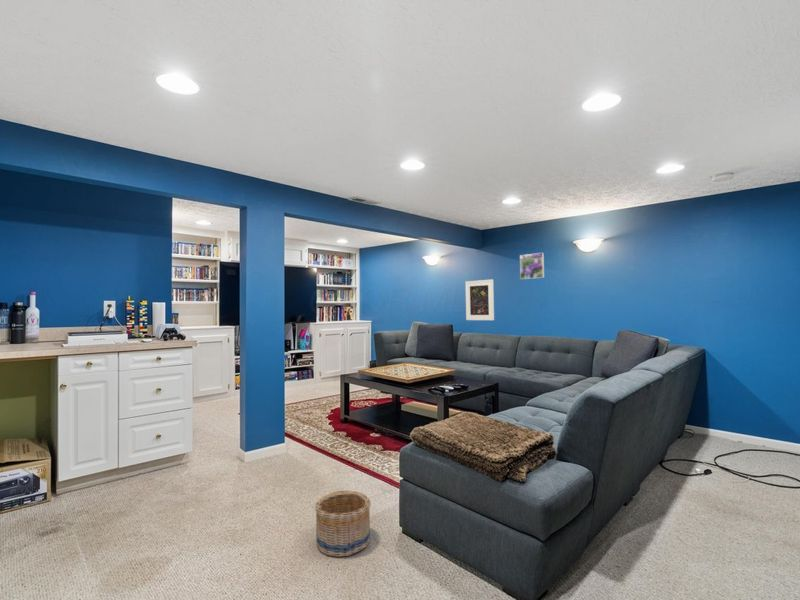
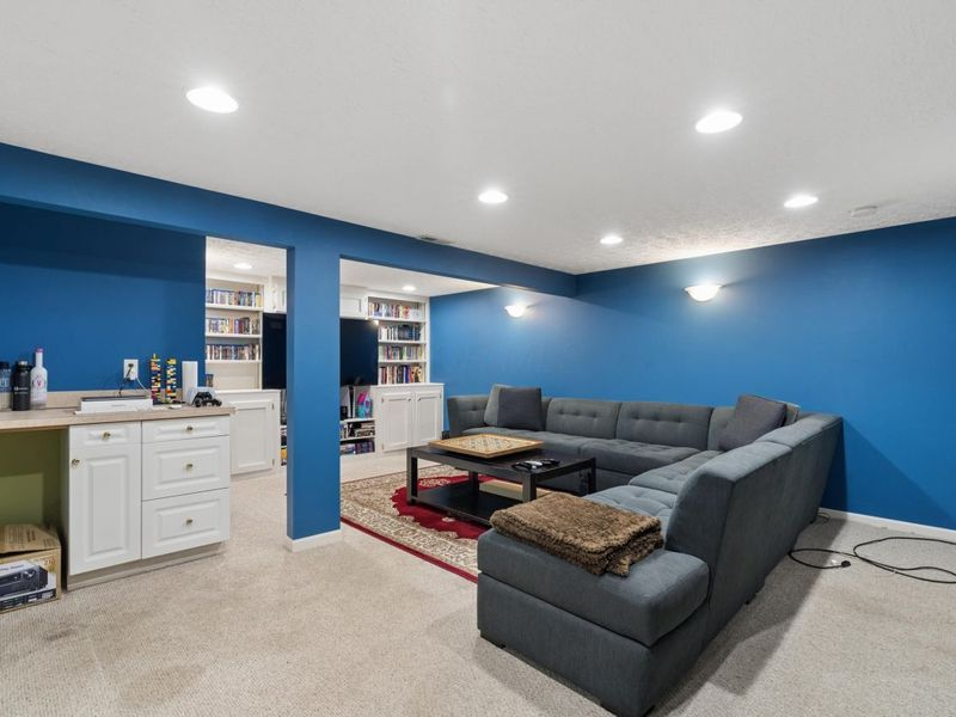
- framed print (479, 300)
- basket (343, 521)
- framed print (531, 266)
